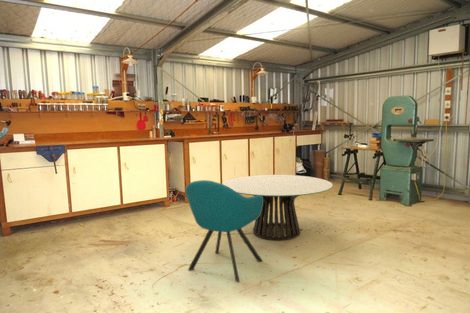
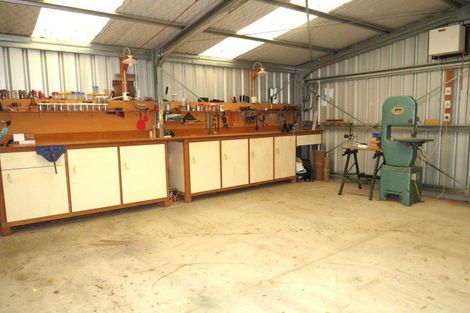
- chair (222, 222)
- dining table (276, 207)
